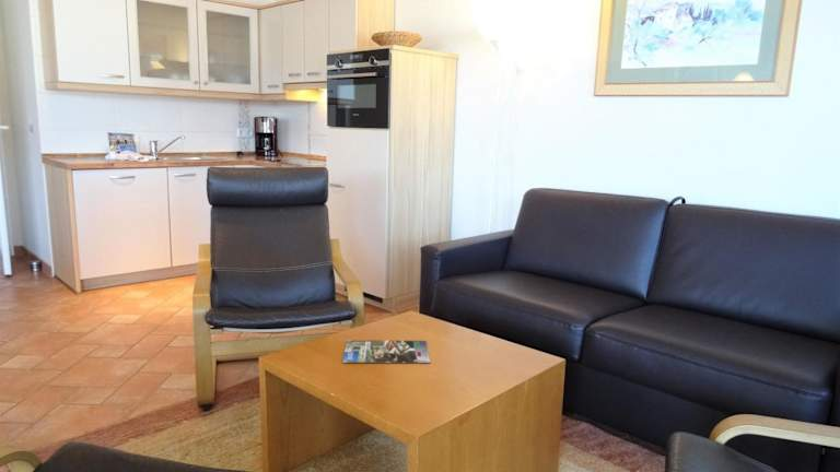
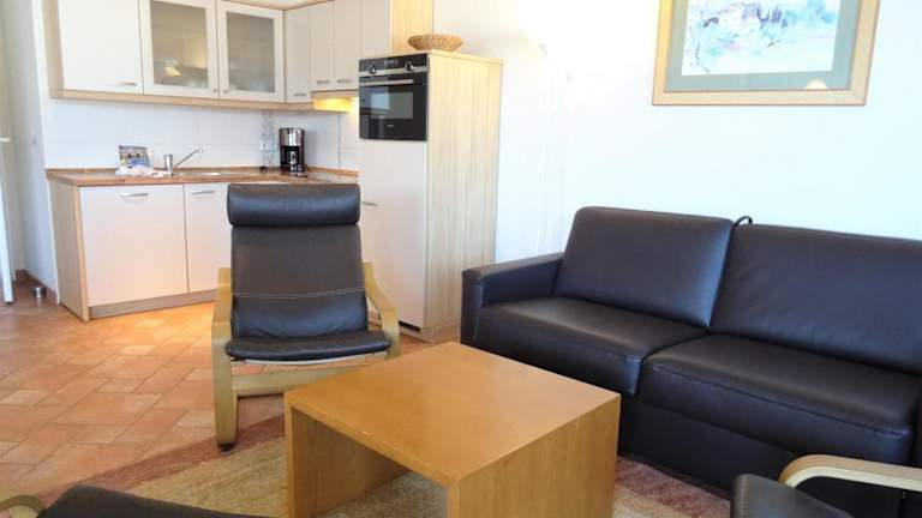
- magazine (386, 351)
